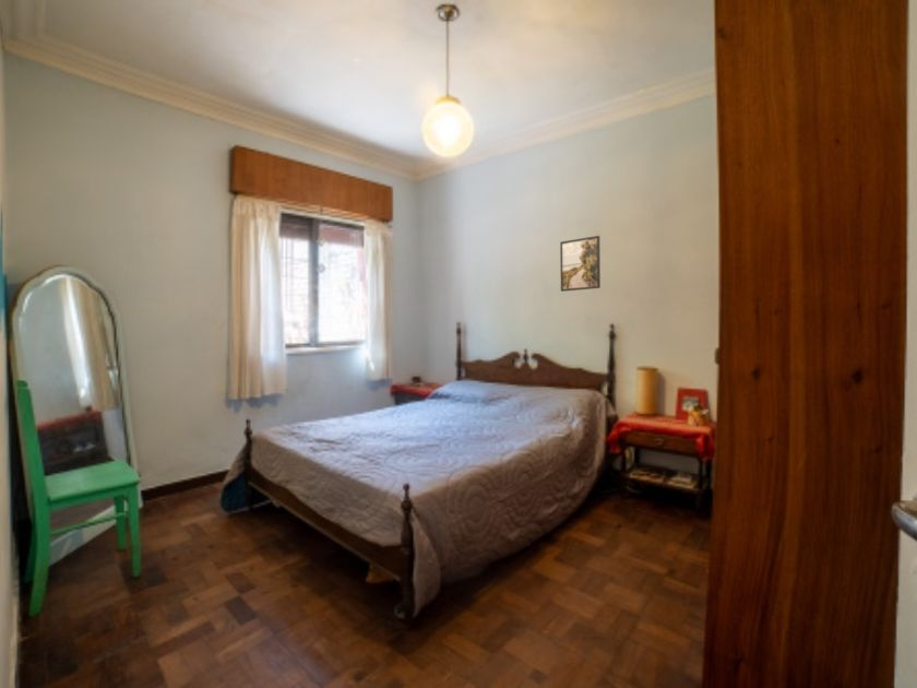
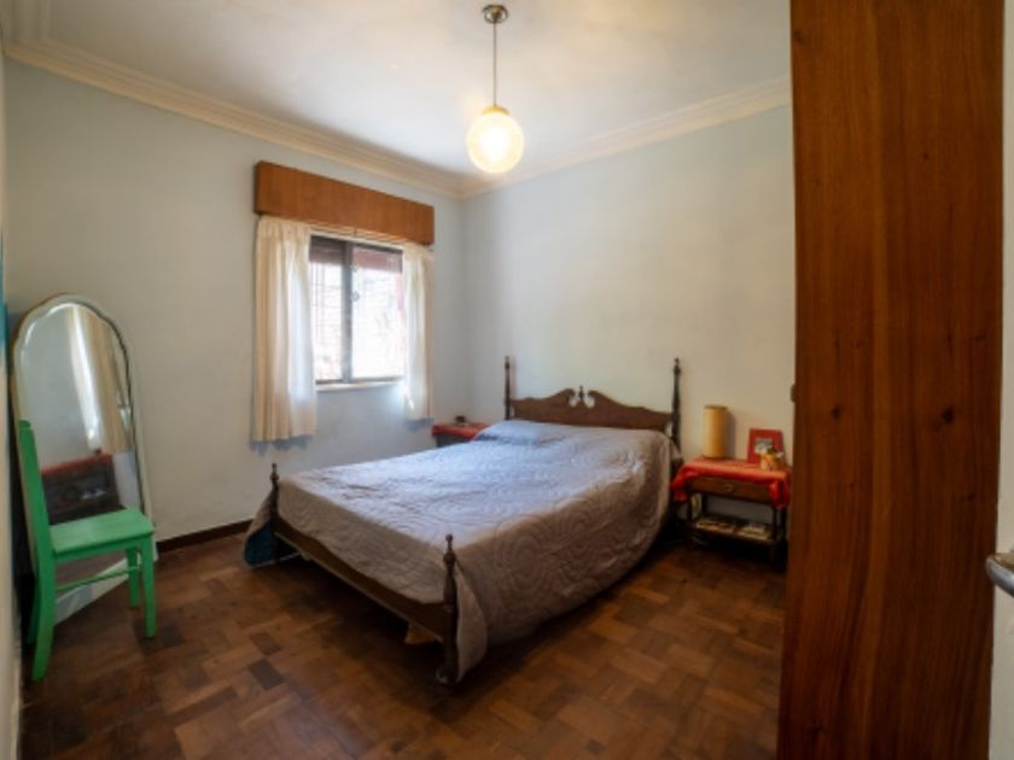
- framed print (580, 264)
